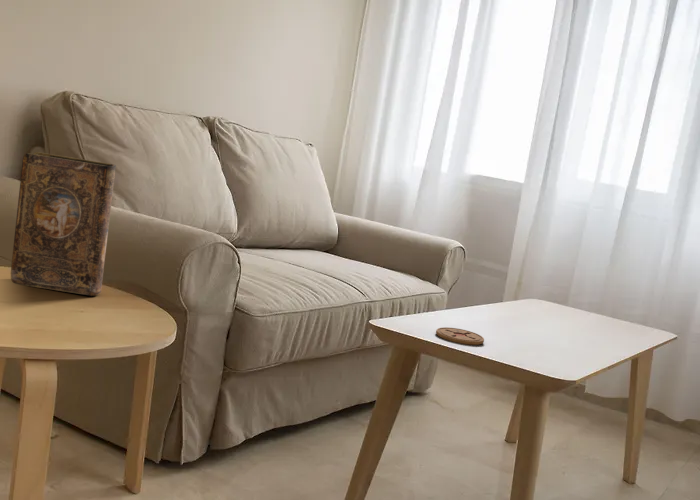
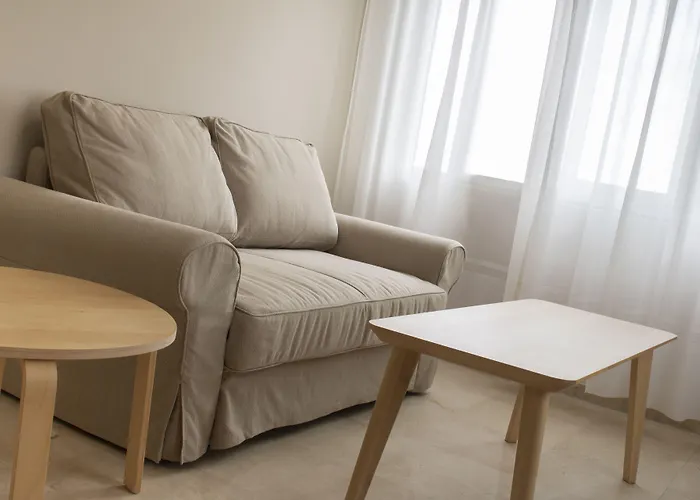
- book (64, 223)
- coaster (459, 335)
